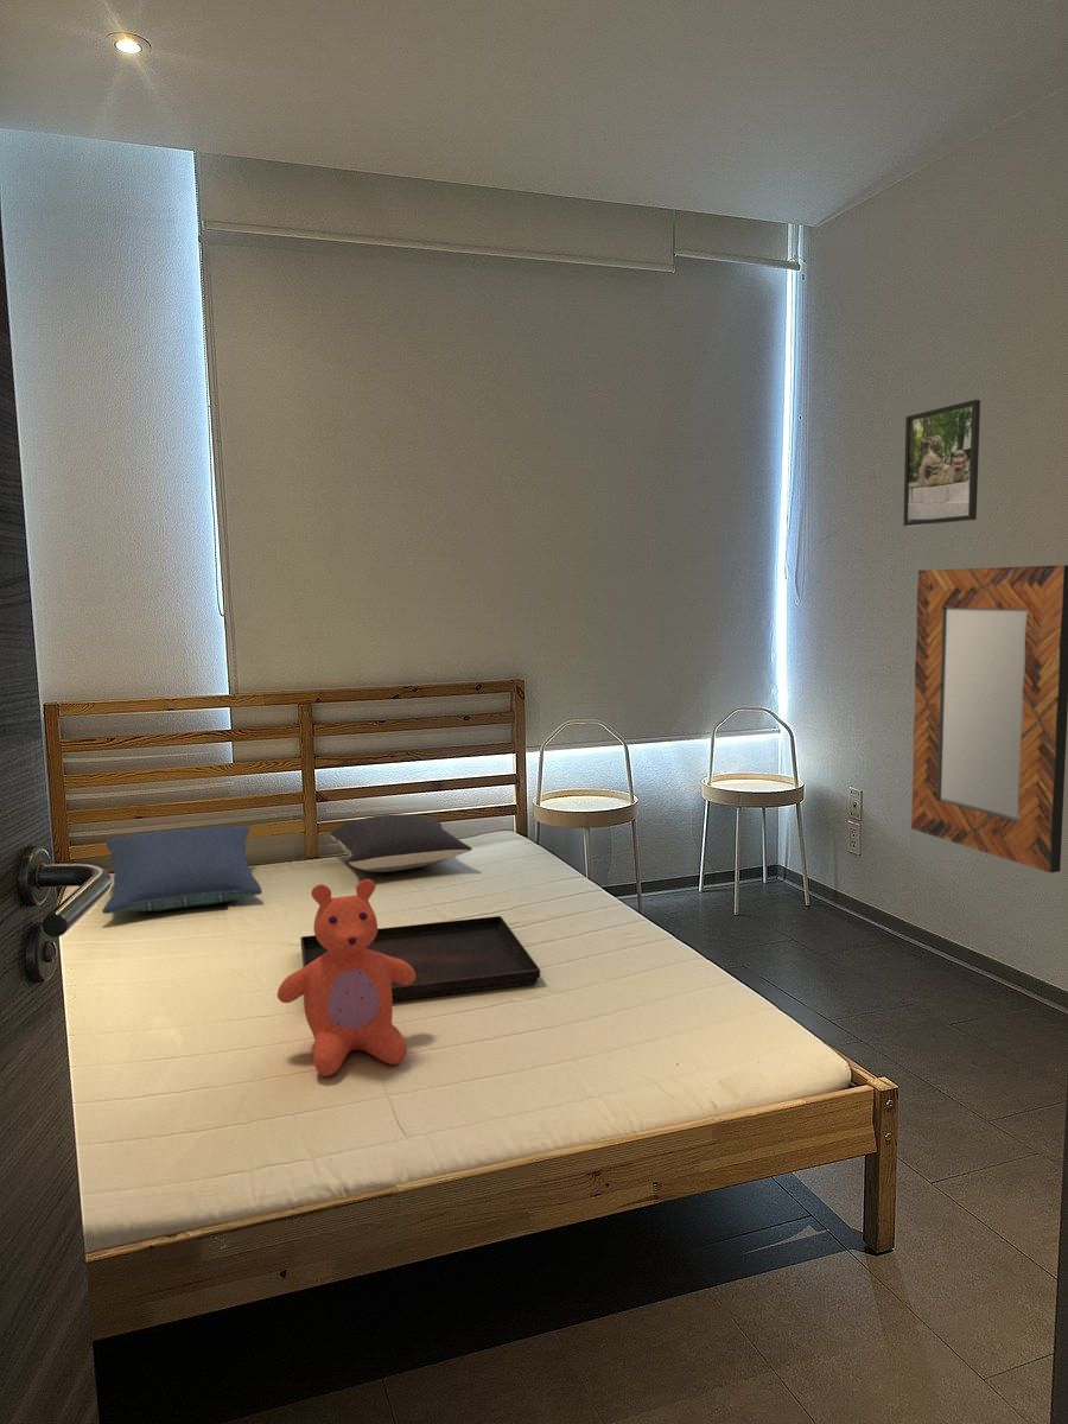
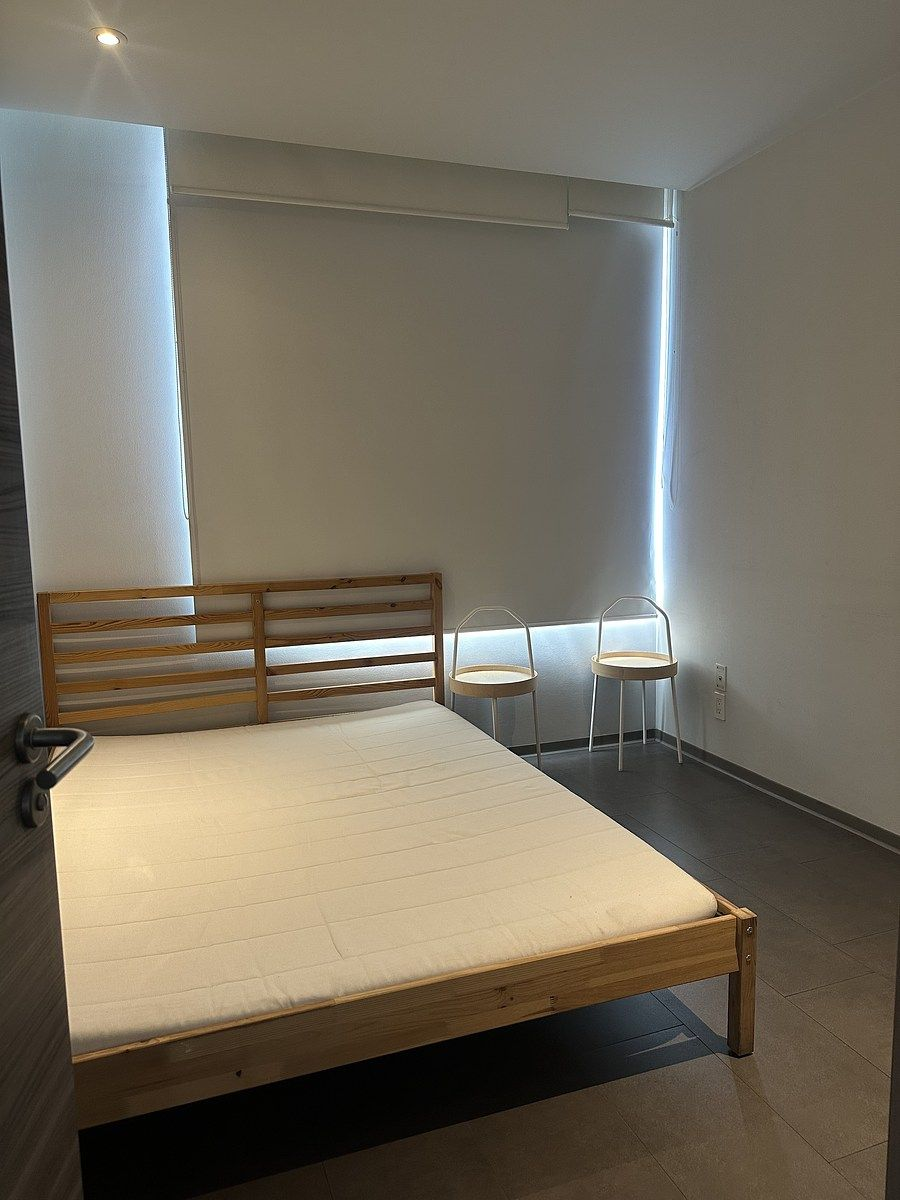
- home mirror (984, 710)
- pillow (398, 841)
- pillow (180, 866)
- serving tray (414, 959)
- teddy bear (350, 971)
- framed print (939, 465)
